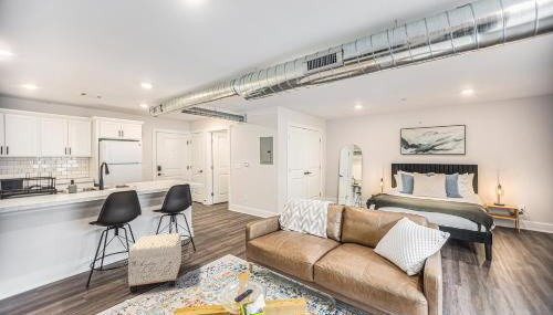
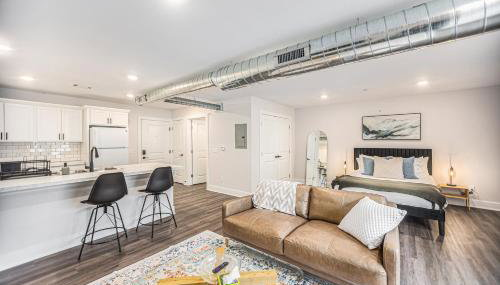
- ottoman (157, 259)
